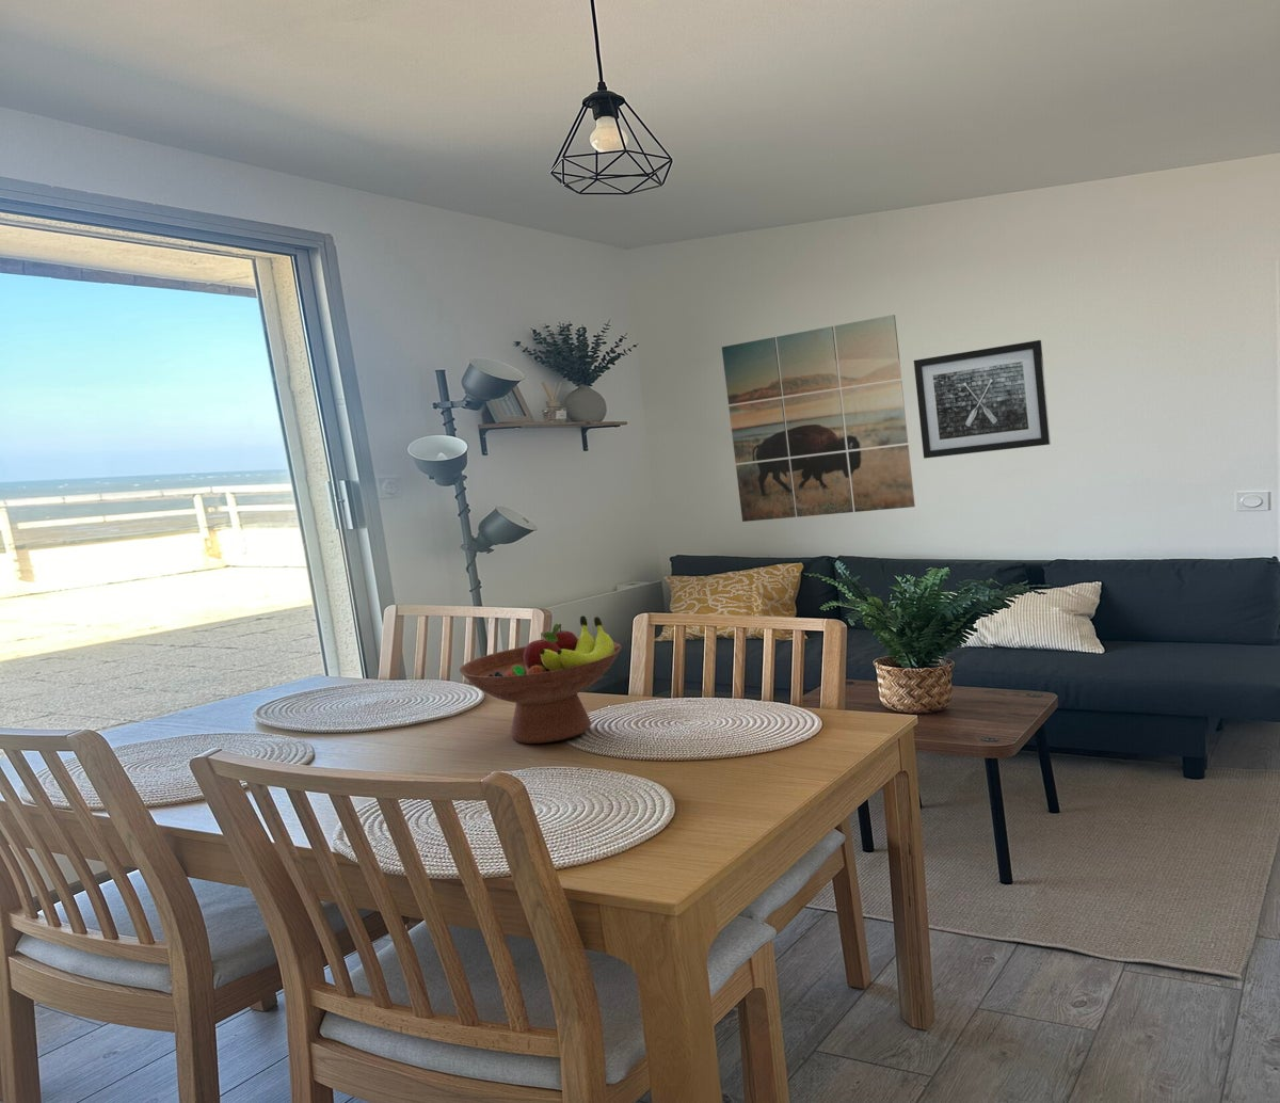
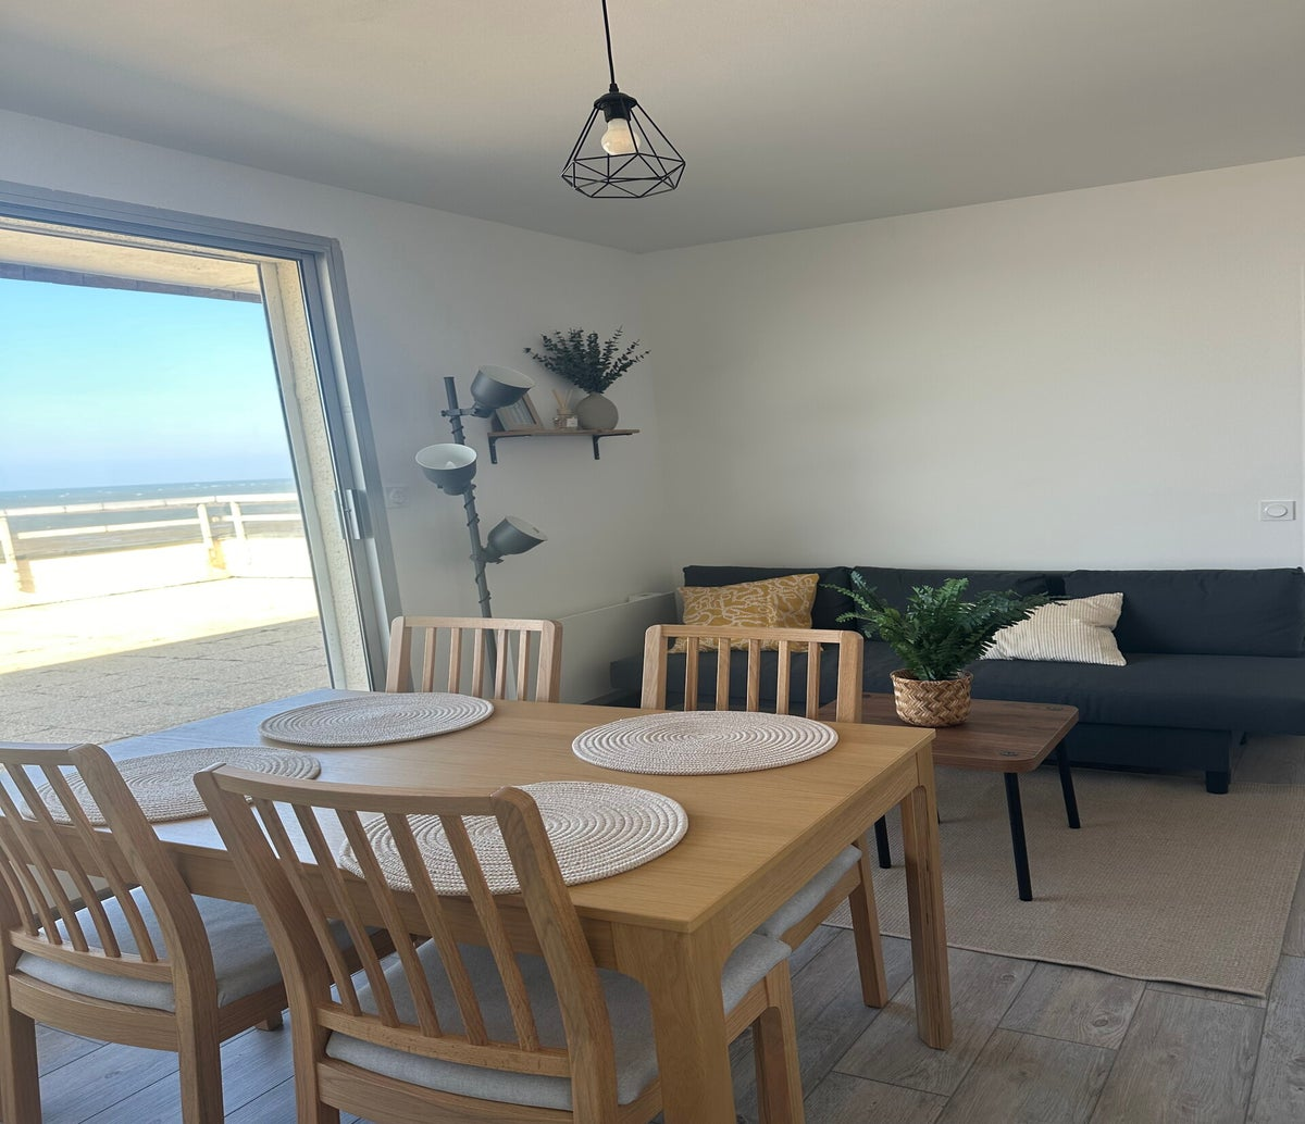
- wall art (981, 401)
- wall art (814, 424)
- fruit bowl (544, 679)
